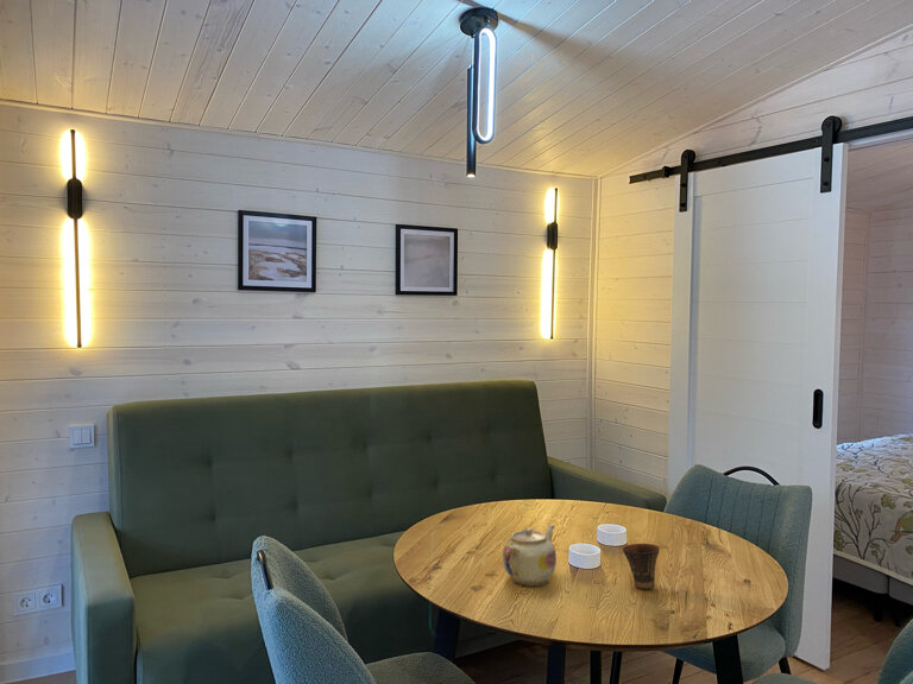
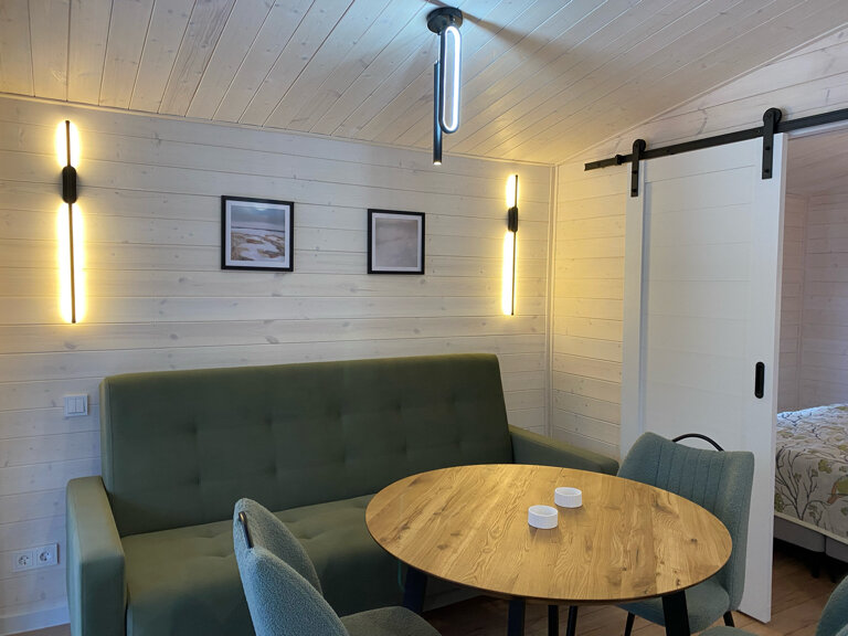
- cup (640, 565)
- teapot (529, 552)
